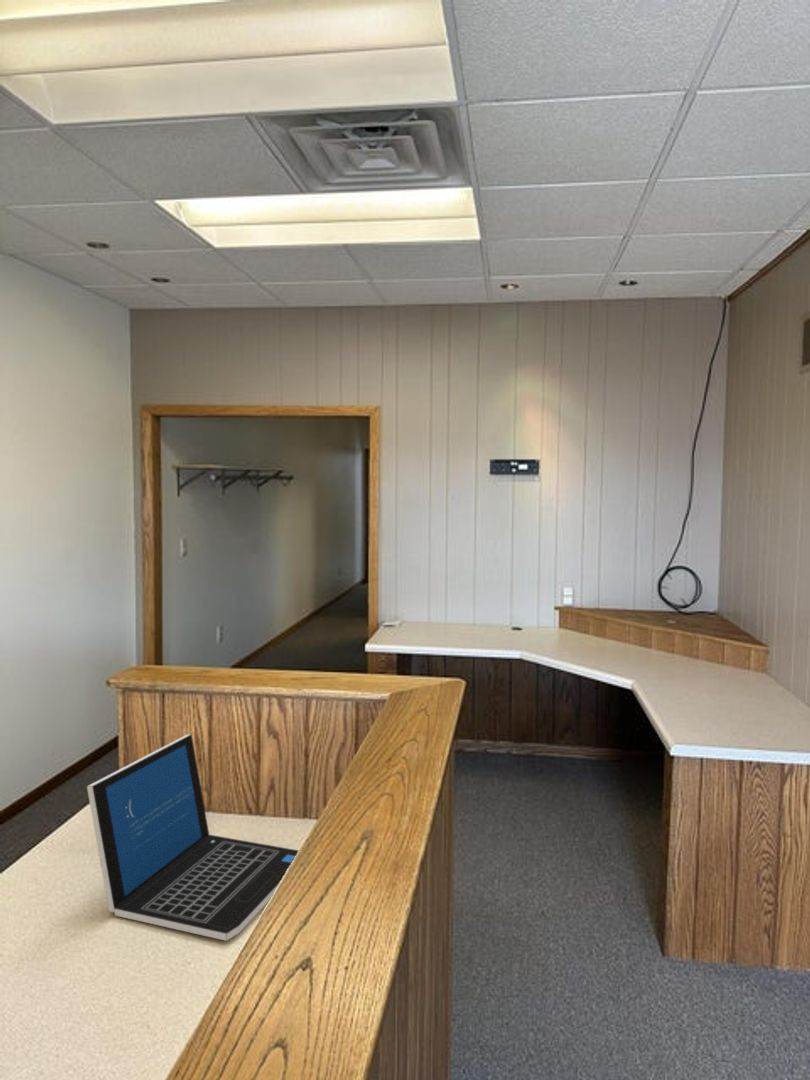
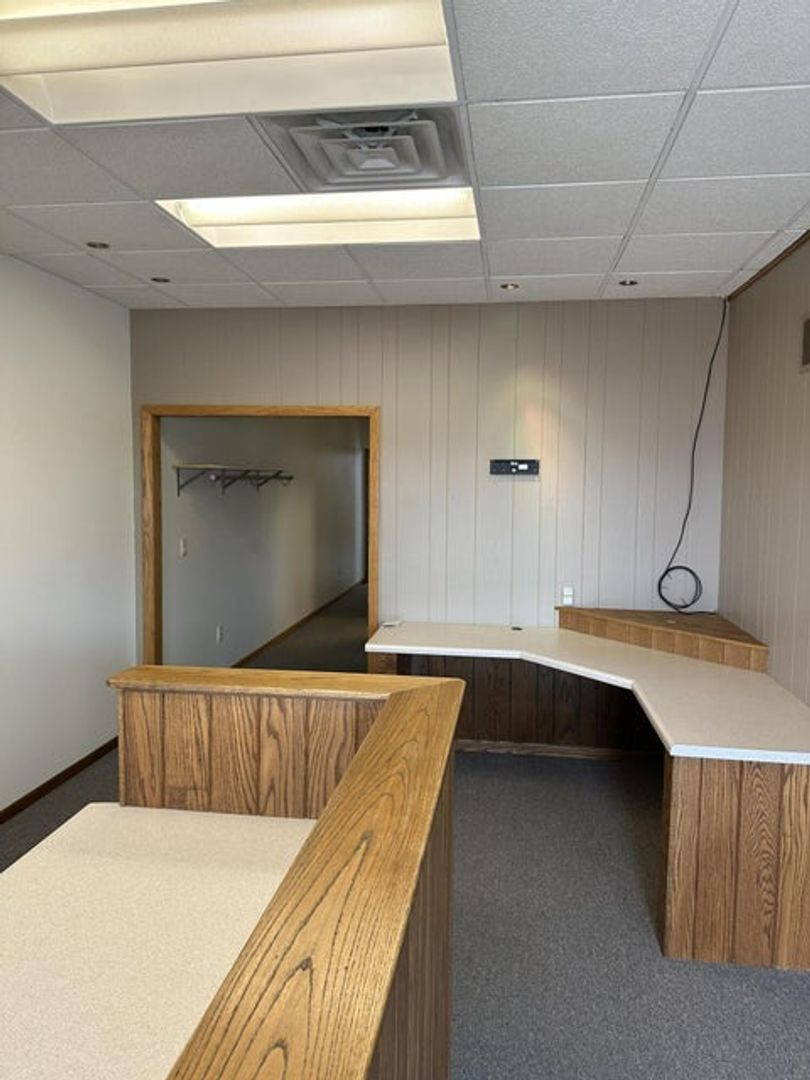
- laptop (205, 825)
